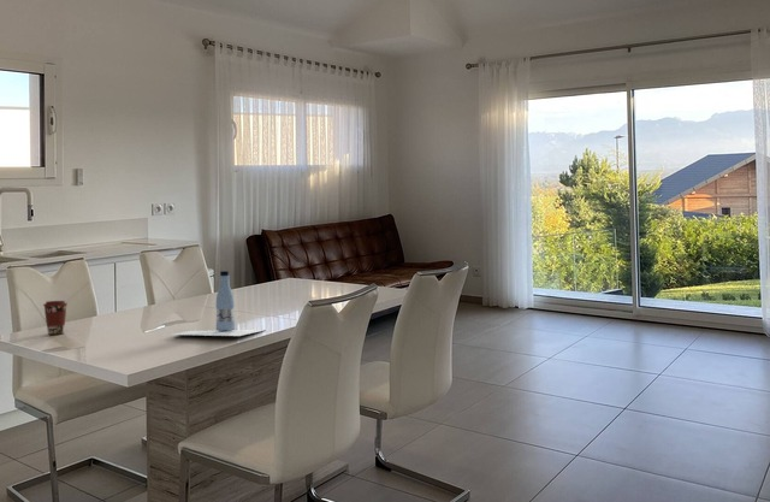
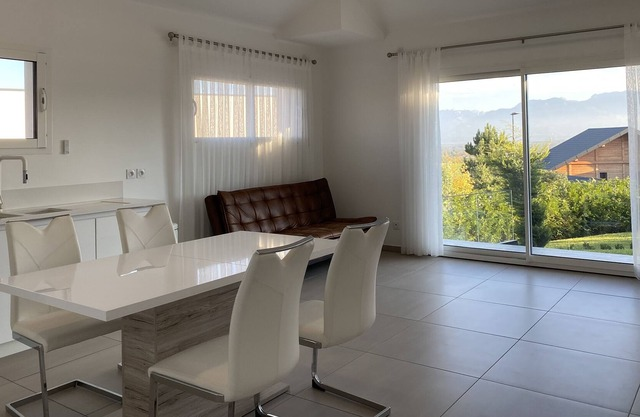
- bottle (225, 301)
- coffee cup (55, 317)
